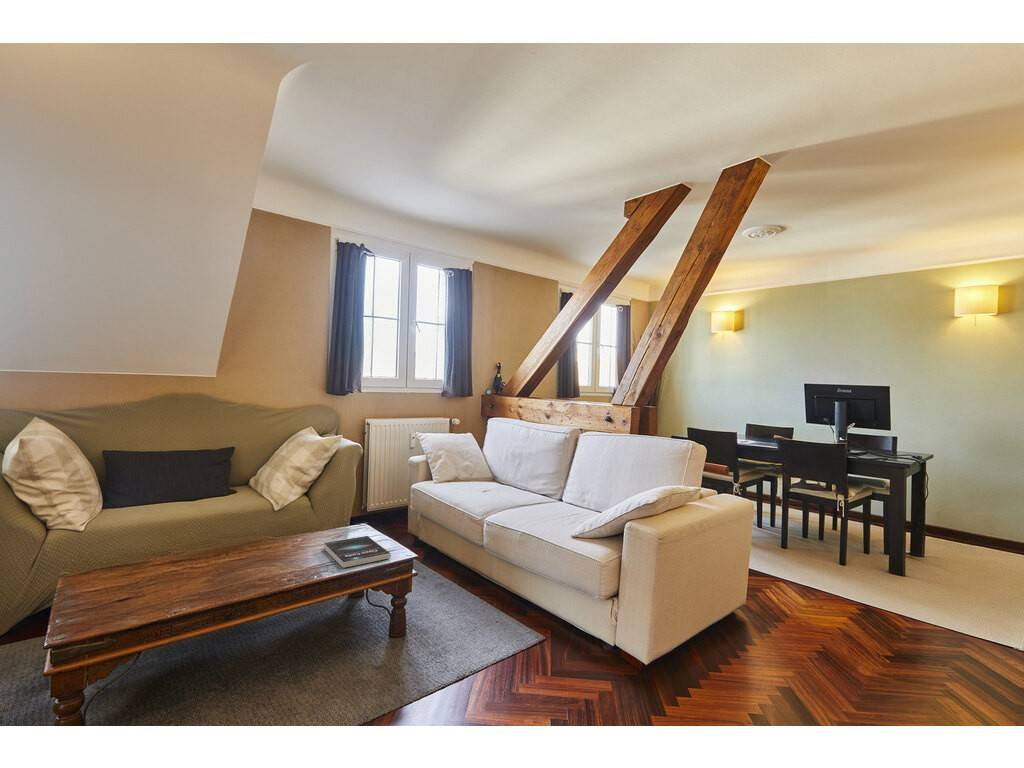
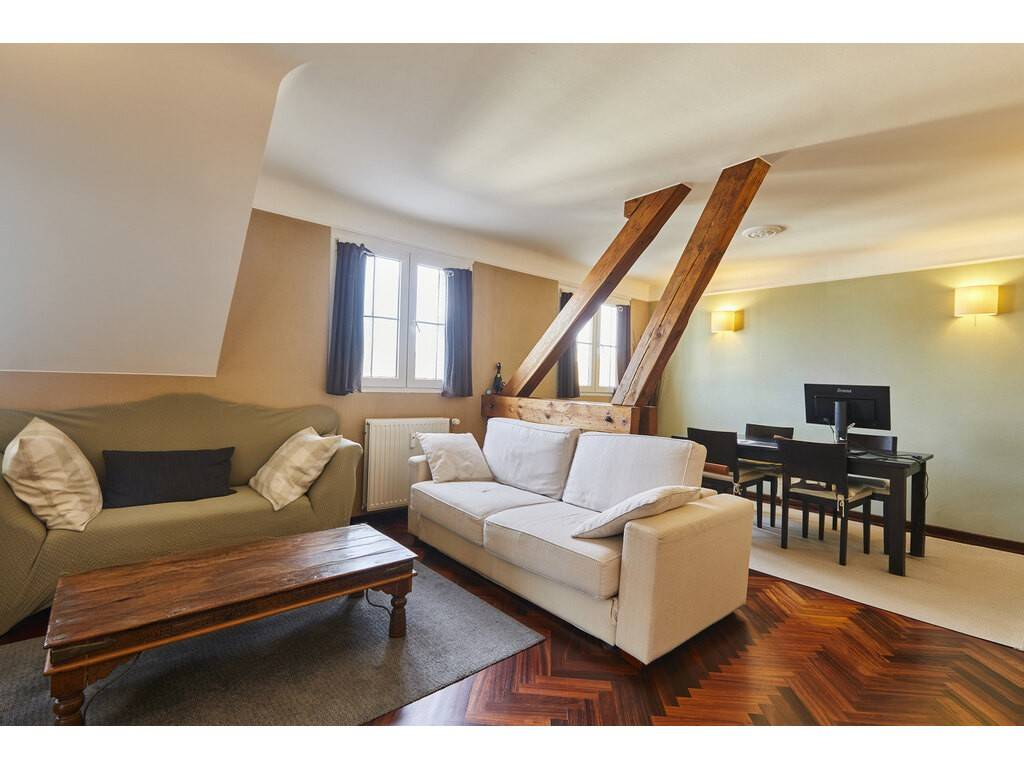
- book (356, 550)
